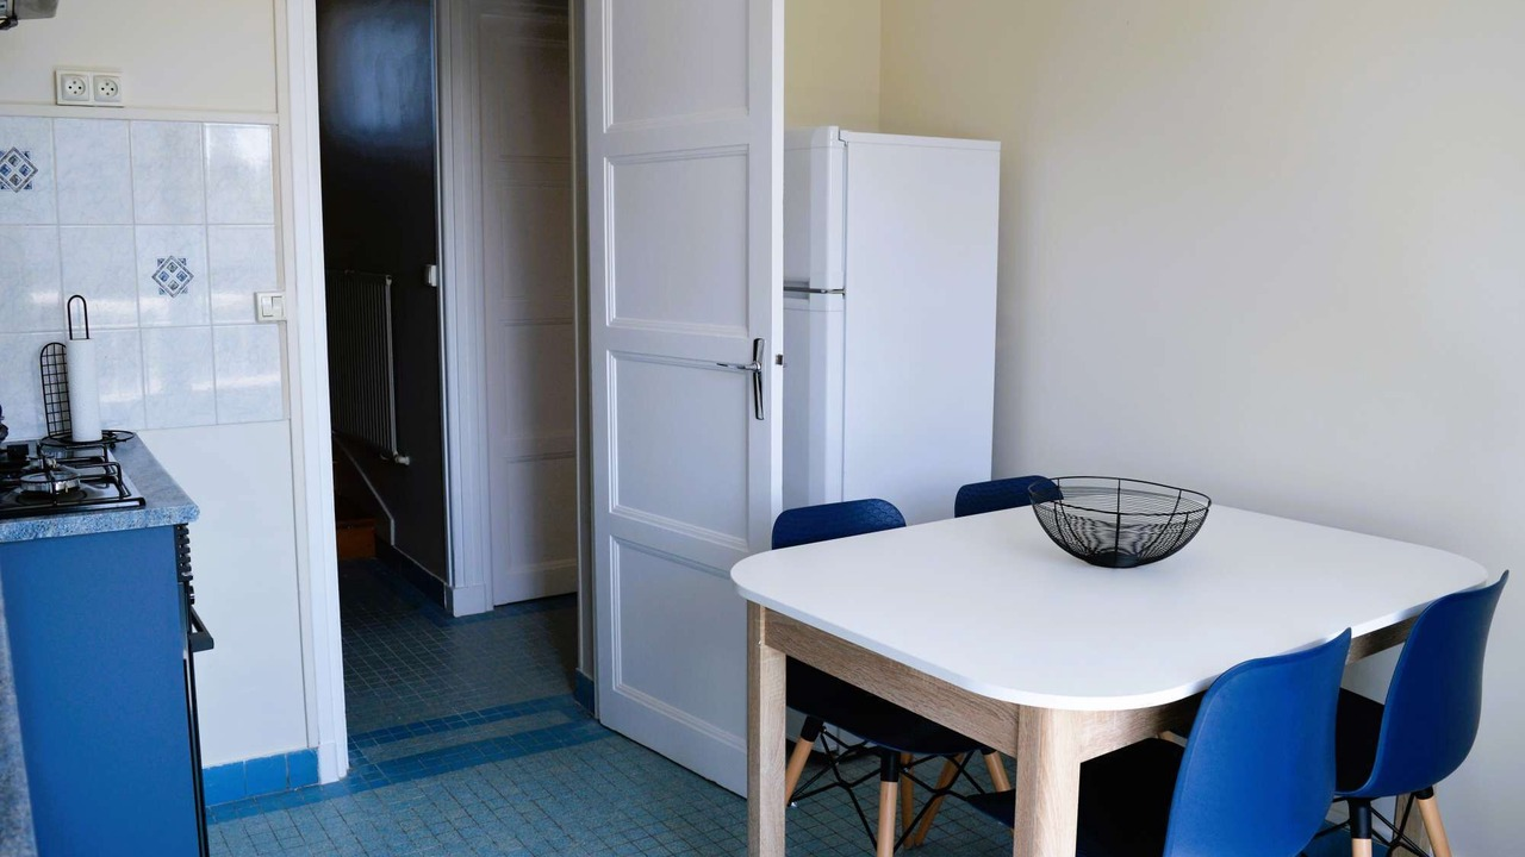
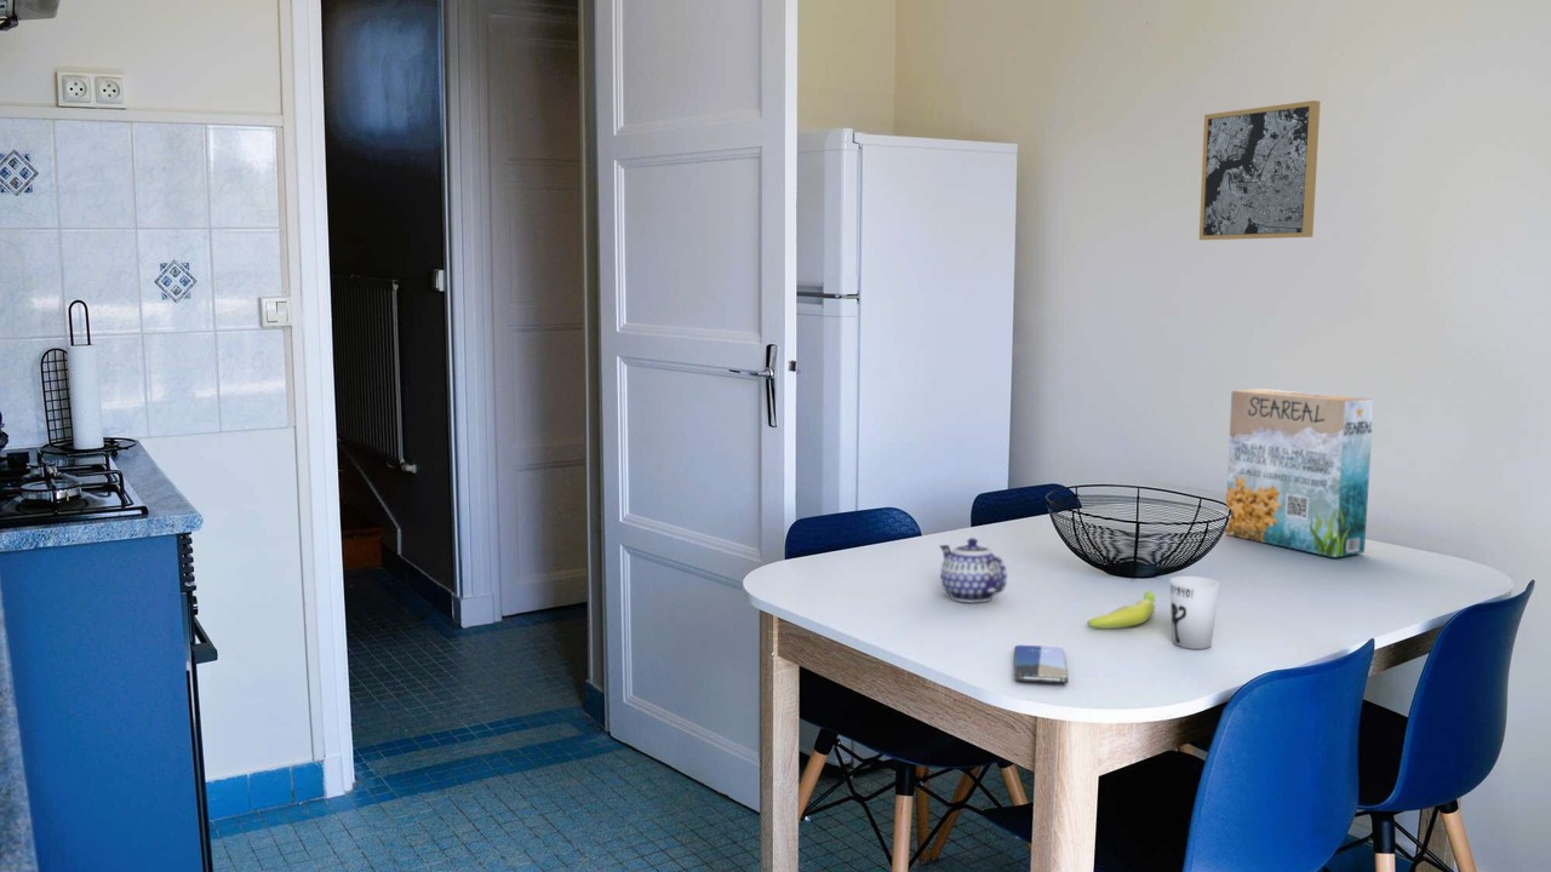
+ cup (1192, 612)
+ cereal box (1295, 469)
+ teapot (972, 568)
+ smartphone (1040, 664)
+ banana (1131, 610)
+ wall art (1257, 173)
